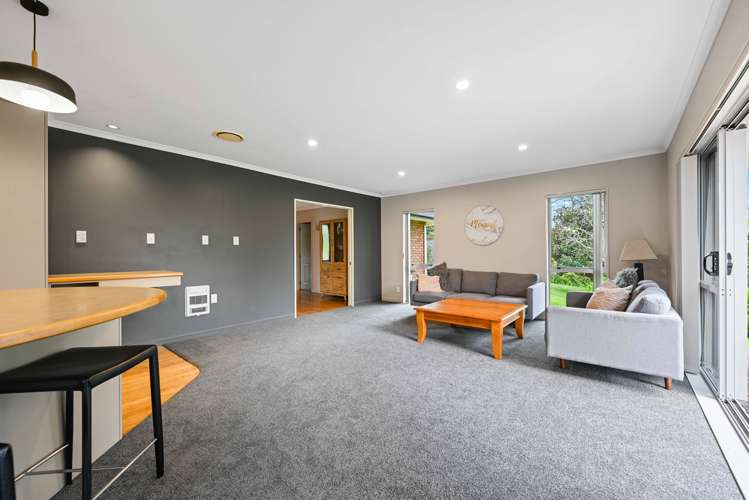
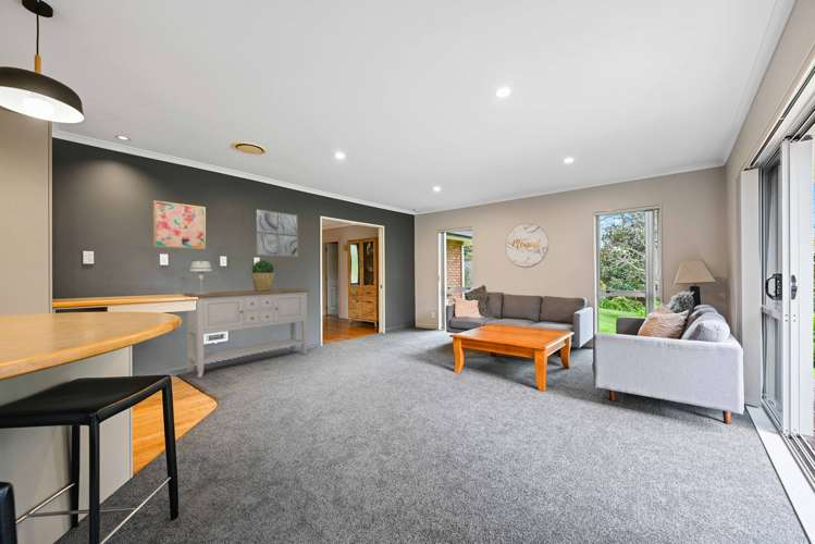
+ potted plant (262, 275)
+ sideboard (254, 326)
+ wall art (180, 225)
+ wall art (277, 233)
+ table lamp (200, 275)
